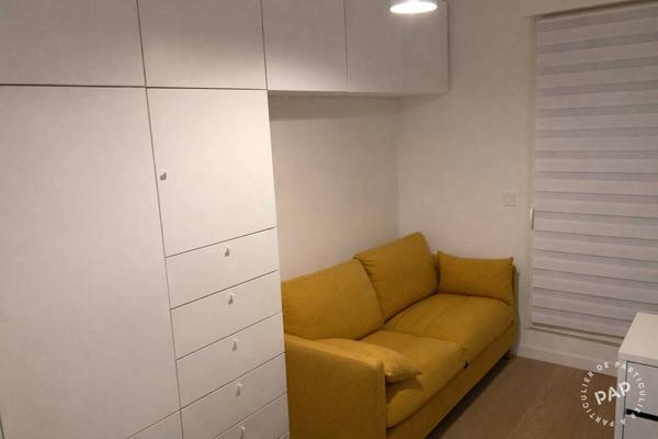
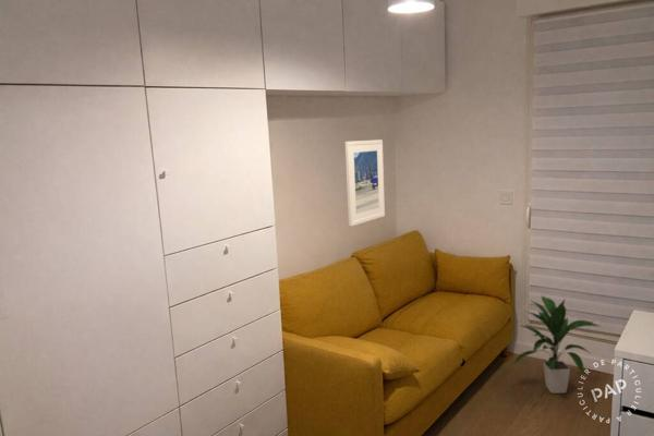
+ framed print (365, 181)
+ indoor plant (553, 342)
